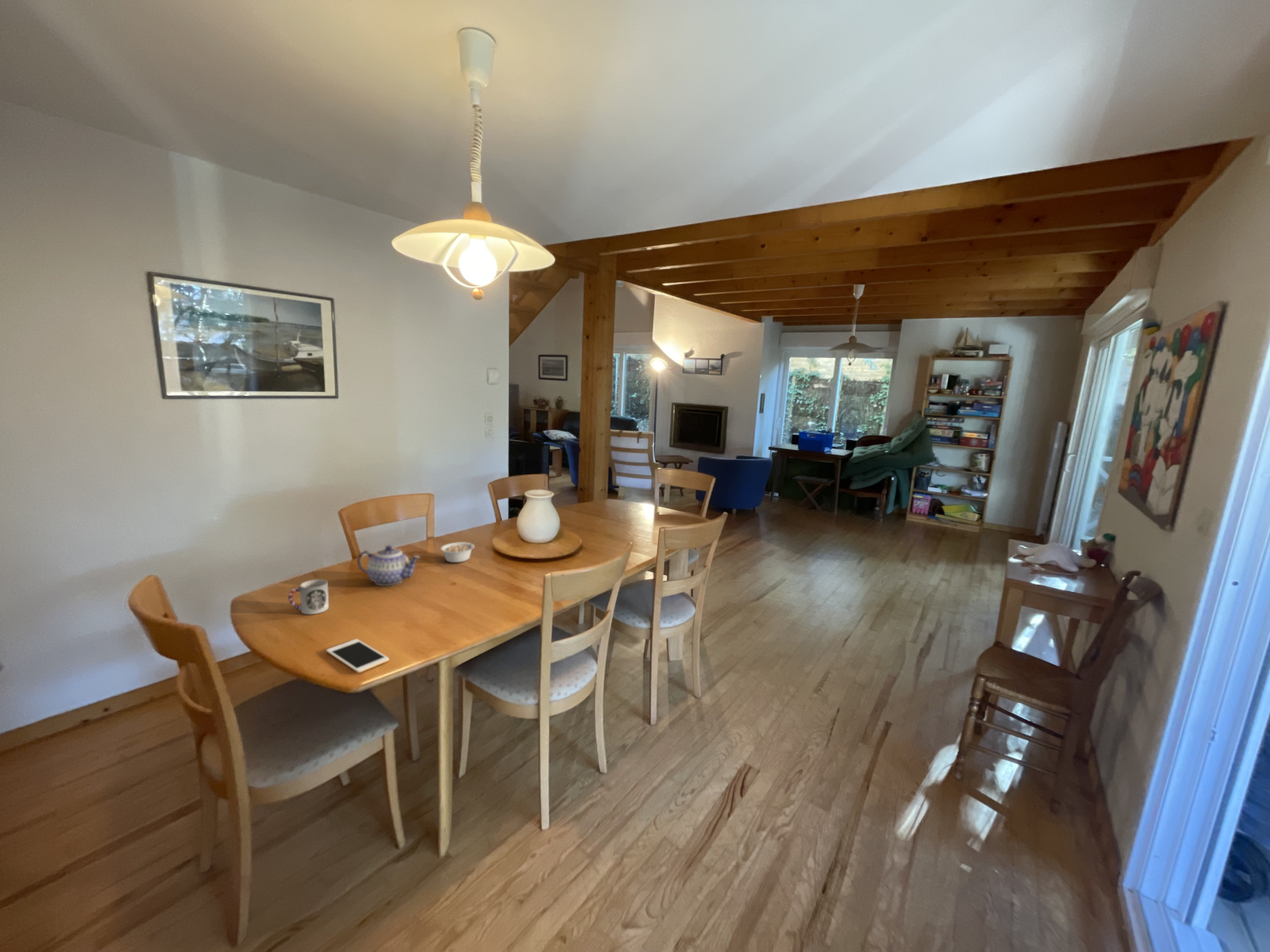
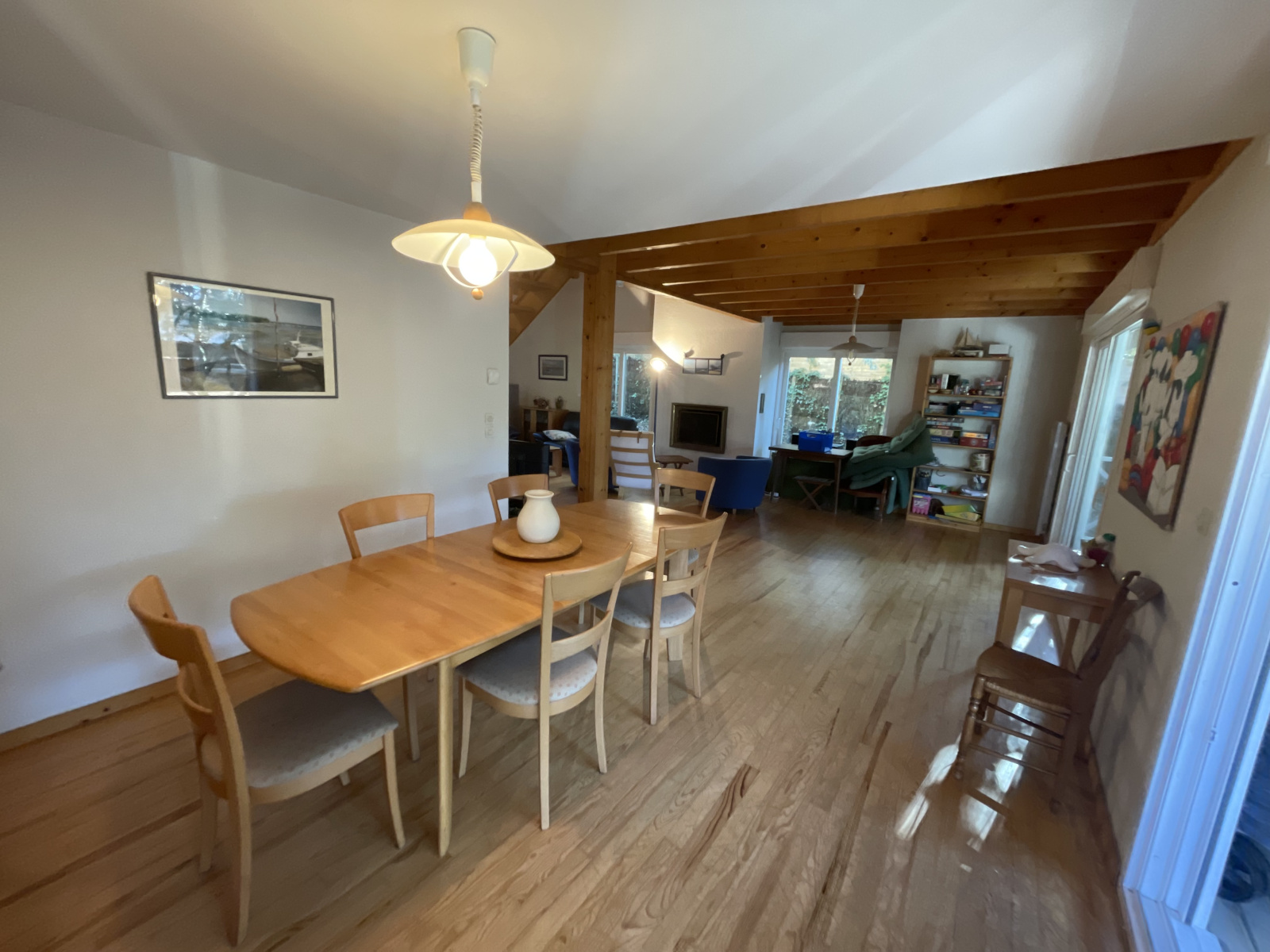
- cell phone (357, 654)
- teapot (389, 563)
- legume (458, 551)
- cup (308, 597)
